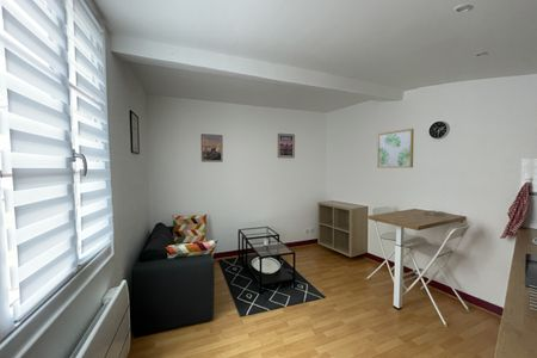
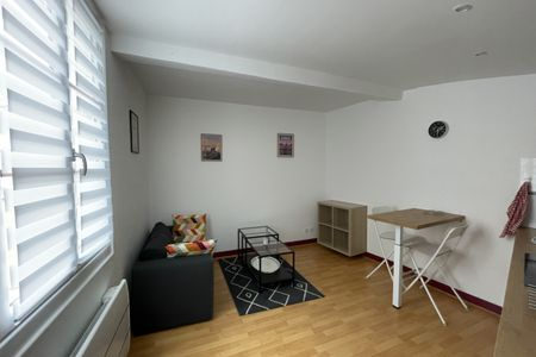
- wall art (394, 149)
